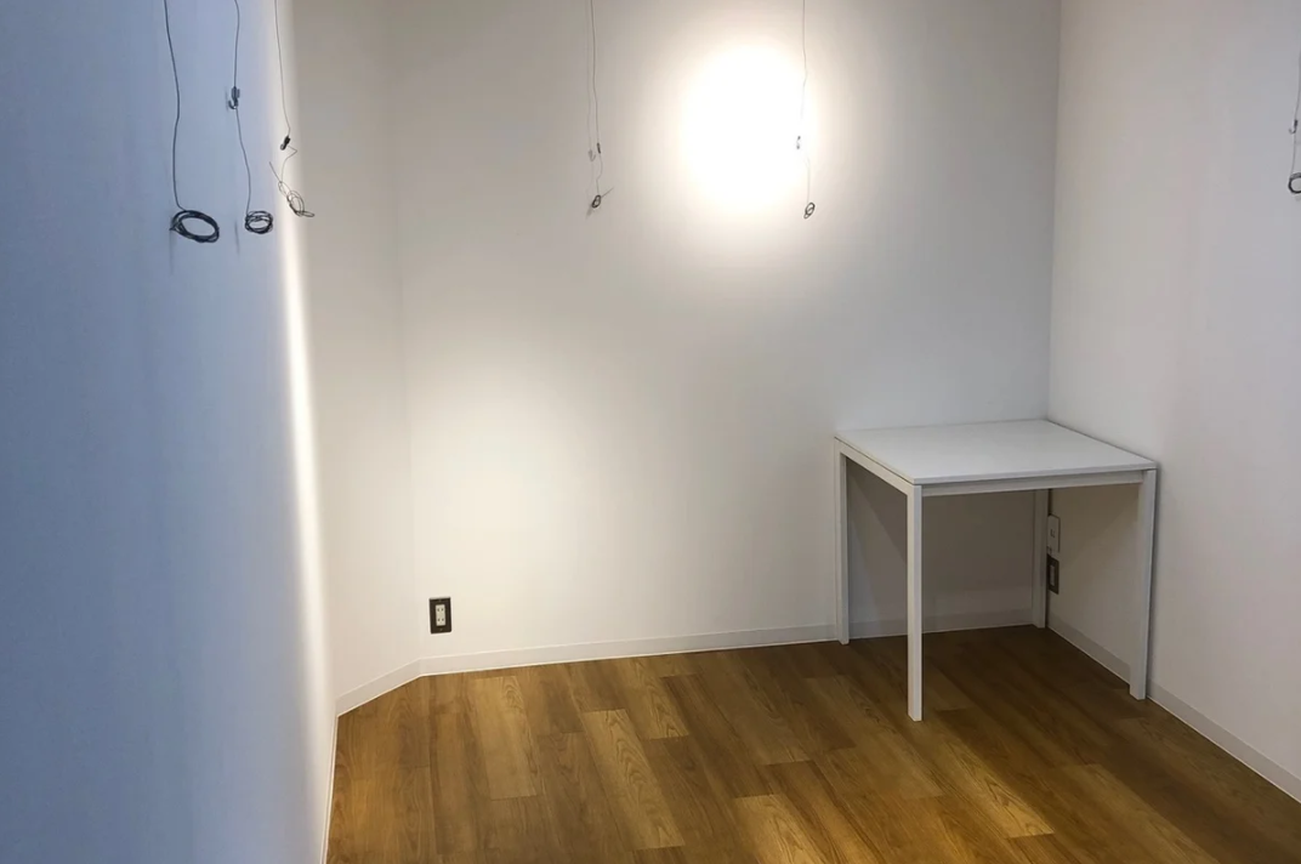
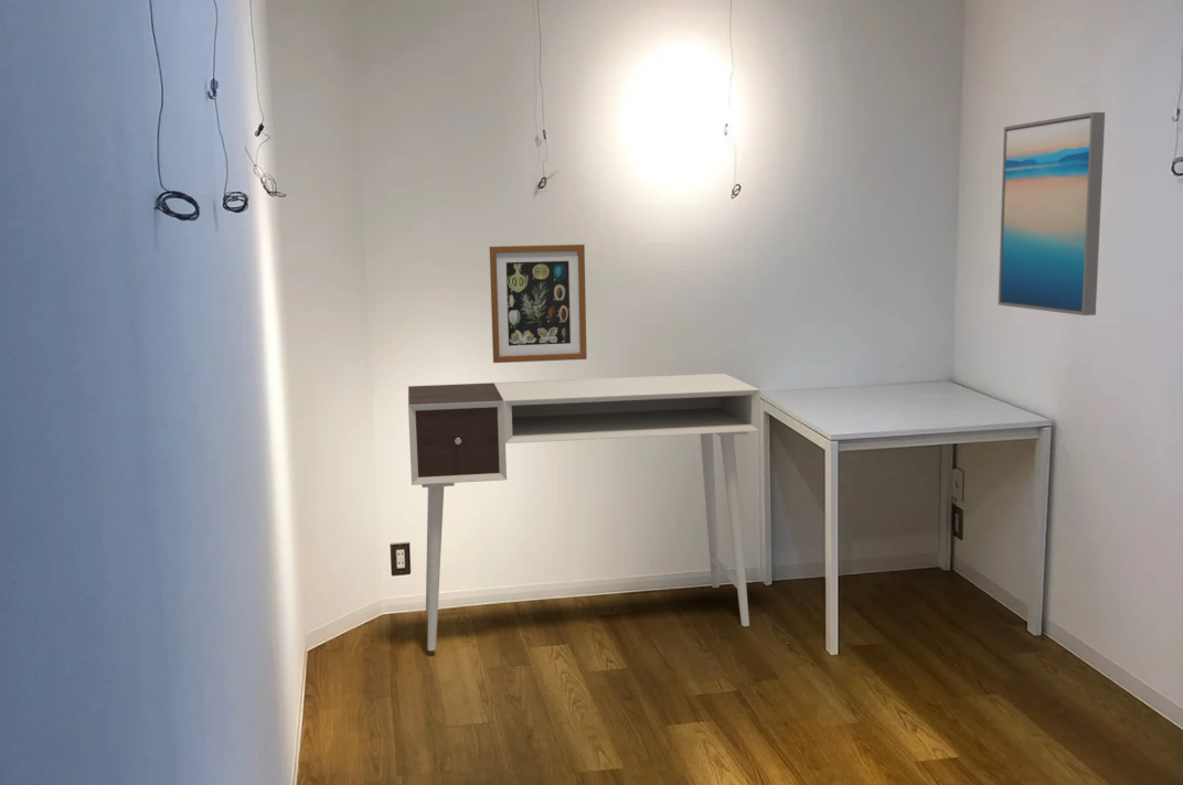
+ desk (580, 439)
+ wall art (1047, 215)
+ wall art (539, 303)
